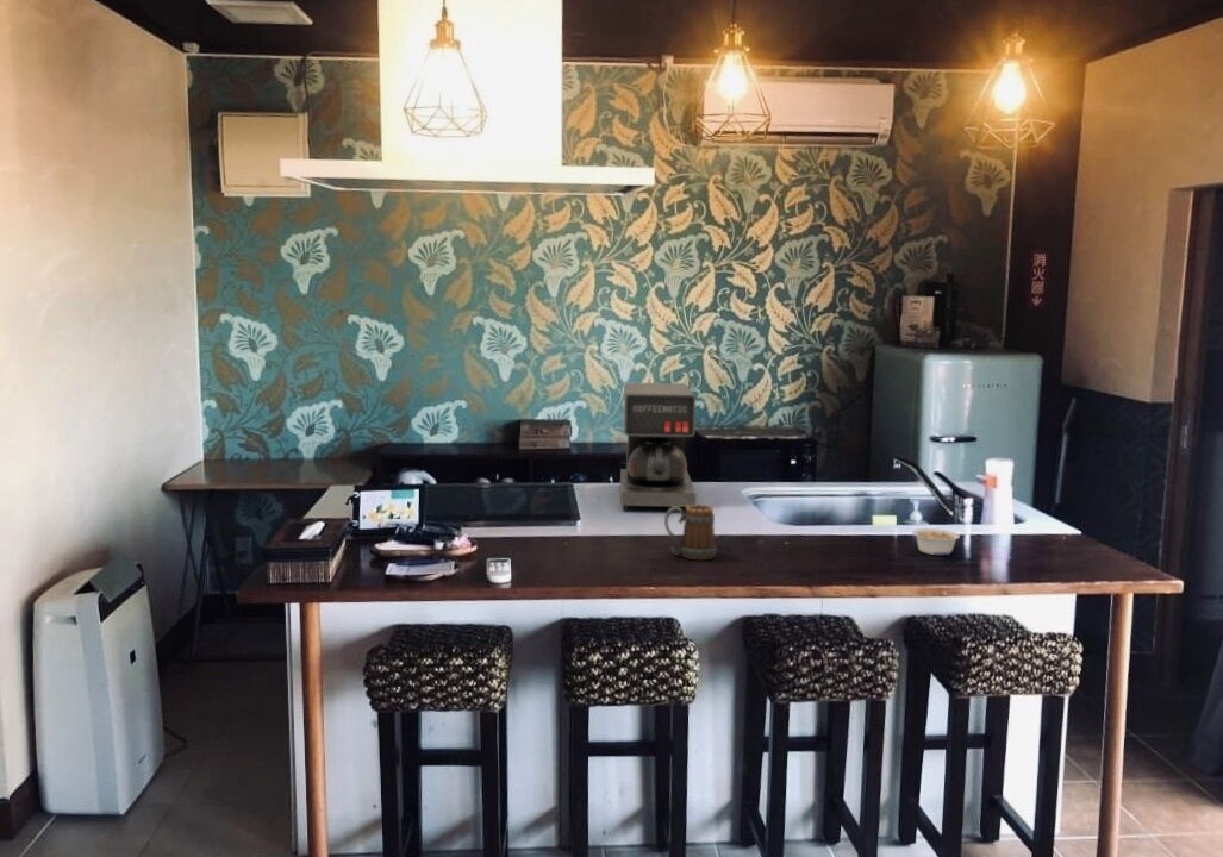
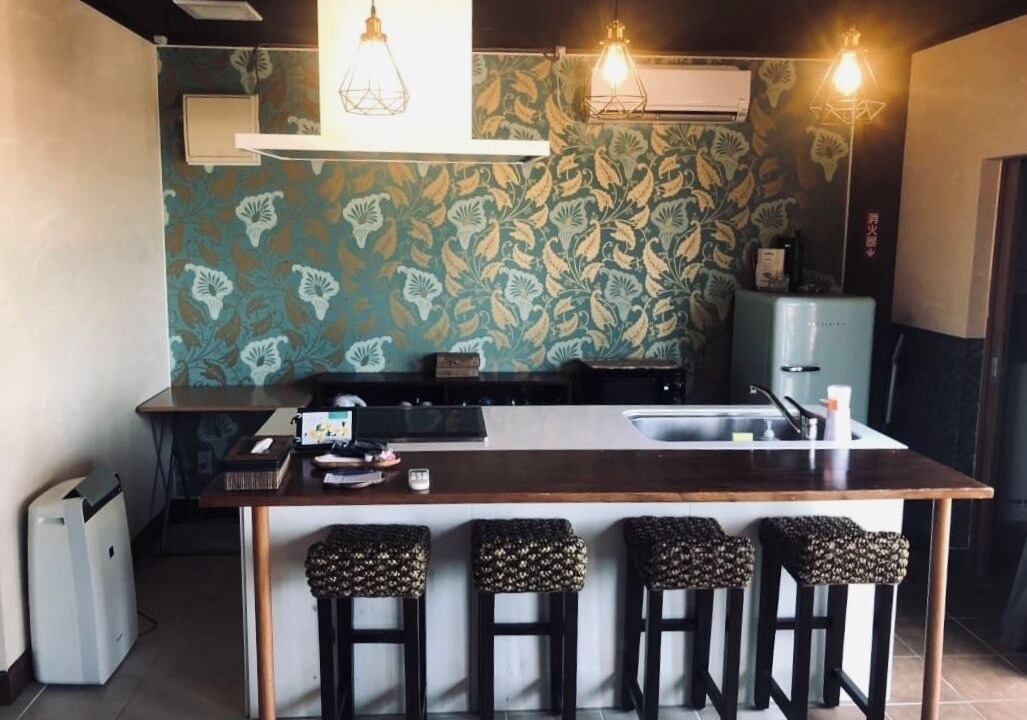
- coffee maker (656, 443)
- legume (936, 540)
- mug (691, 531)
